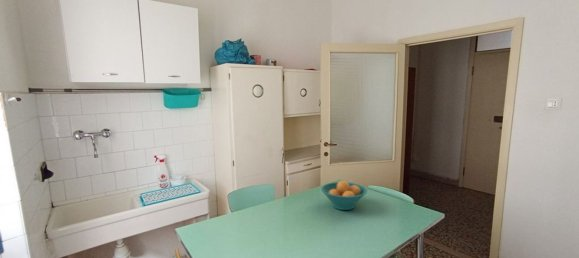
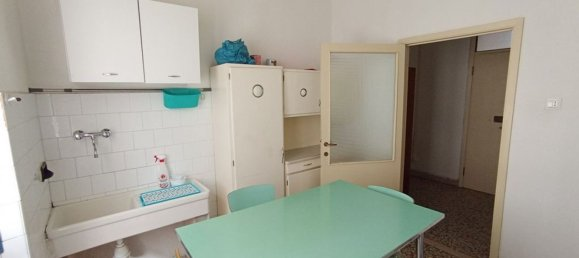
- fruit bowl (343, 193)
